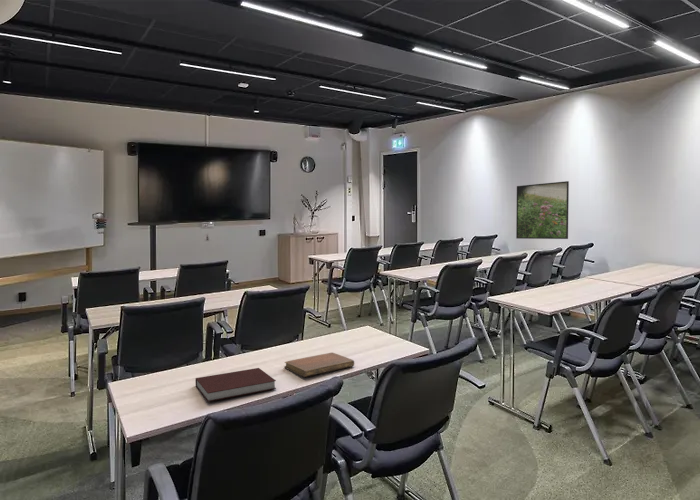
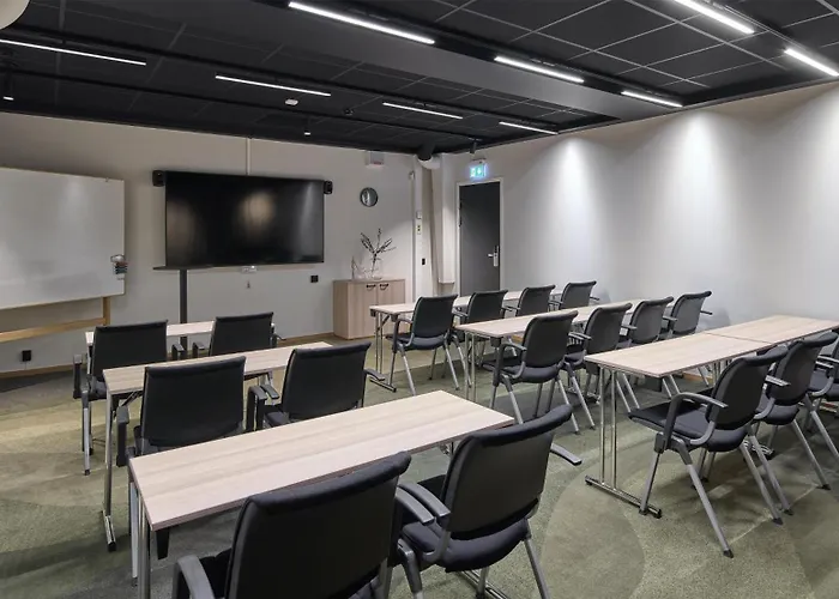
- notebook (235, 383)
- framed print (541, 211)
- notebook (319, 363)
